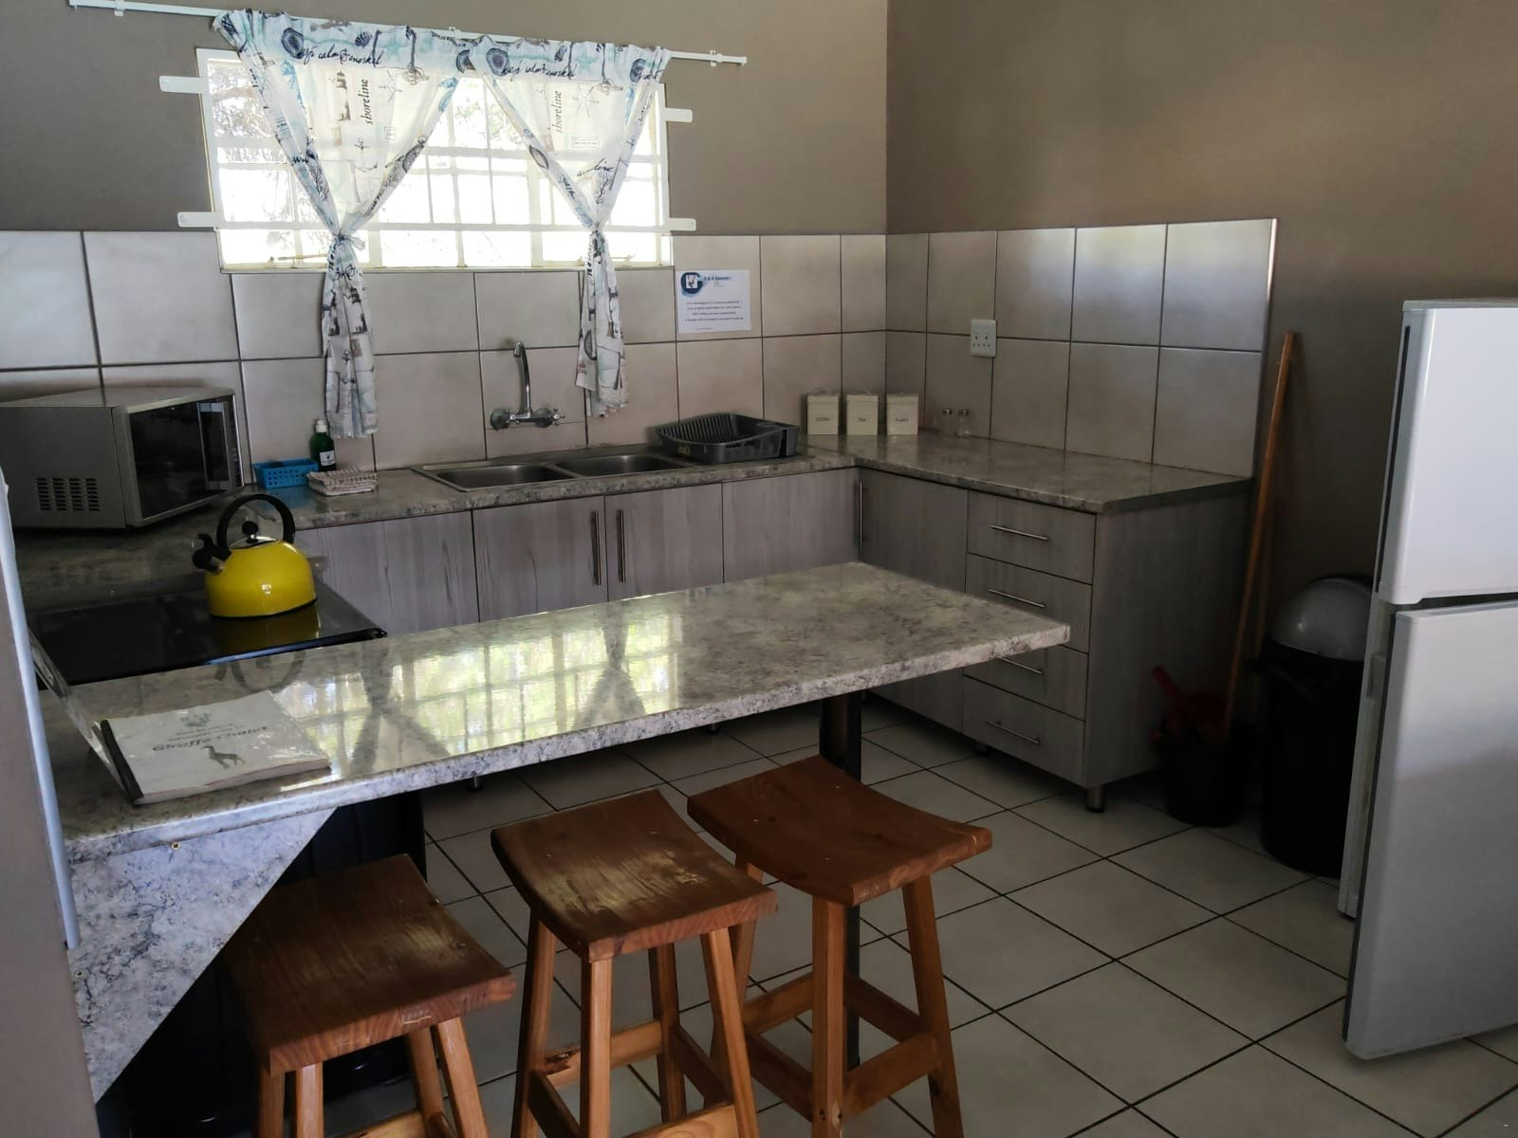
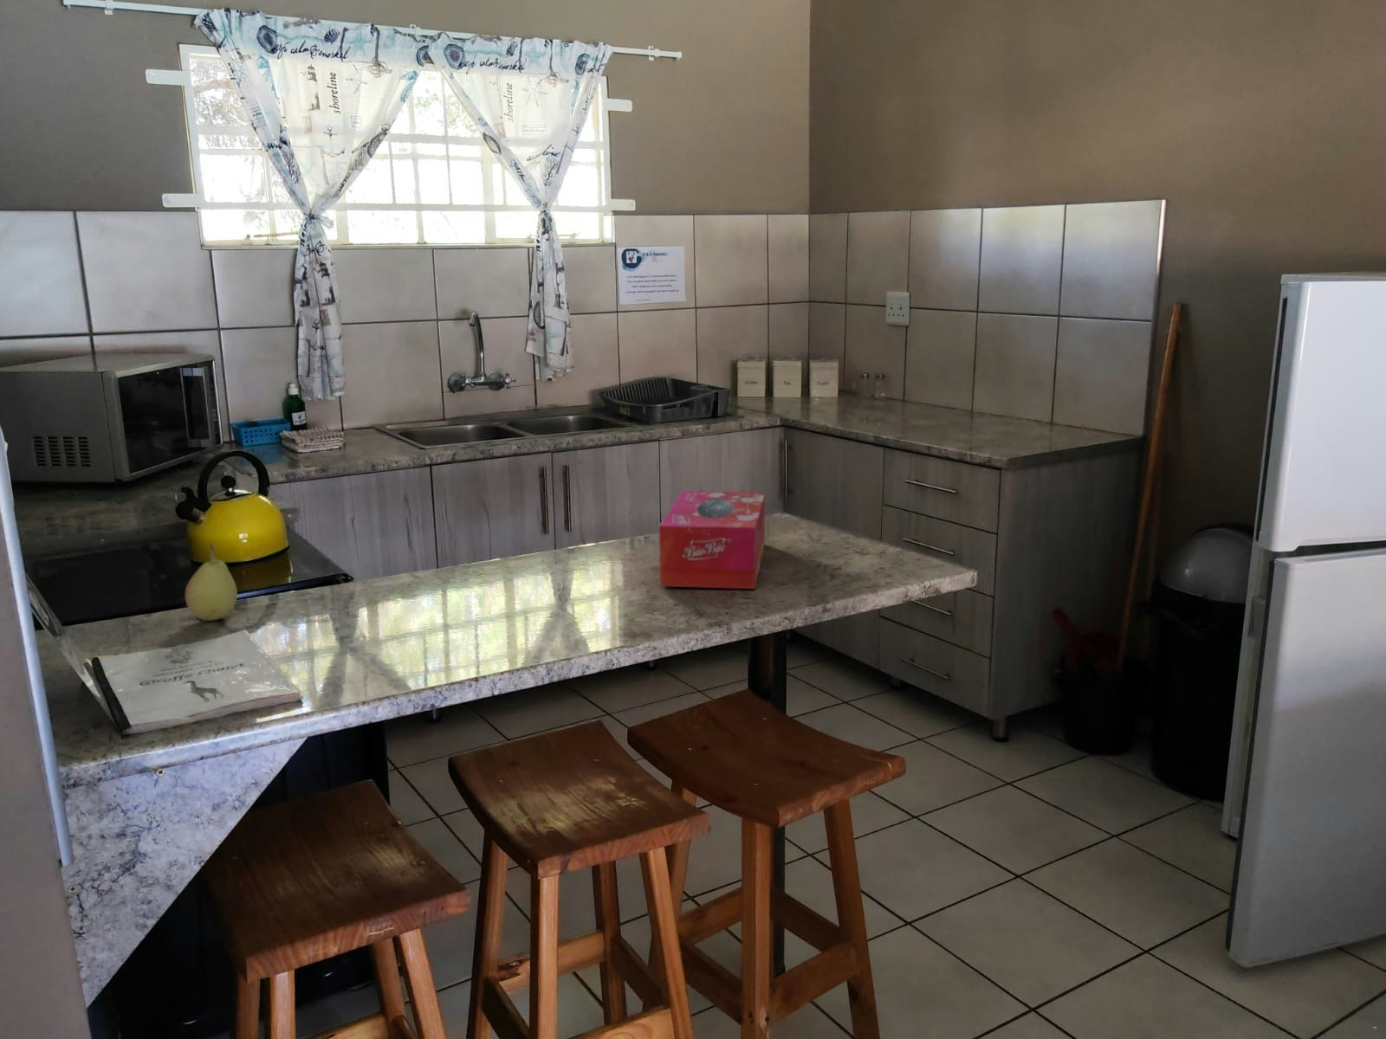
+ tissue box (716, 536)
+ fruit (210, 581)
